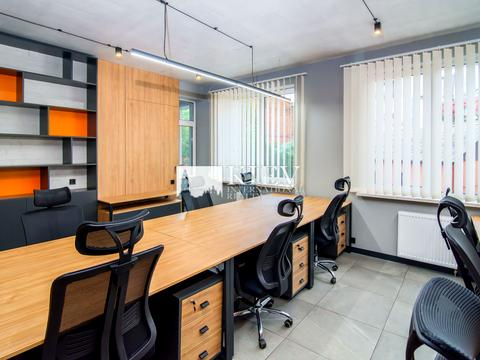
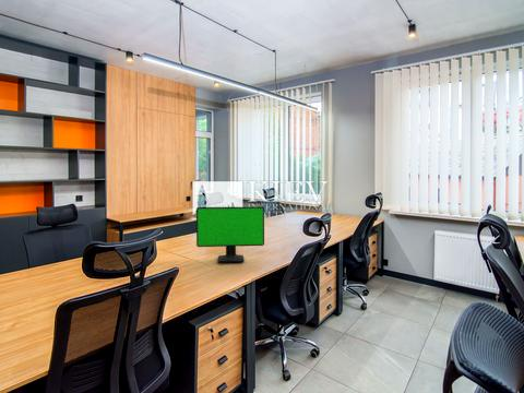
+ computer monitor (230, 234)
